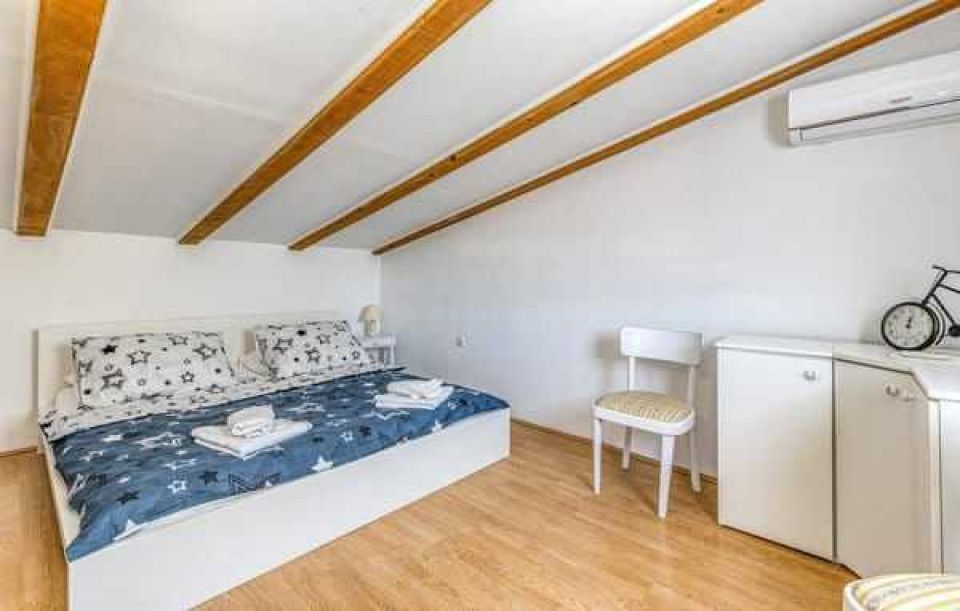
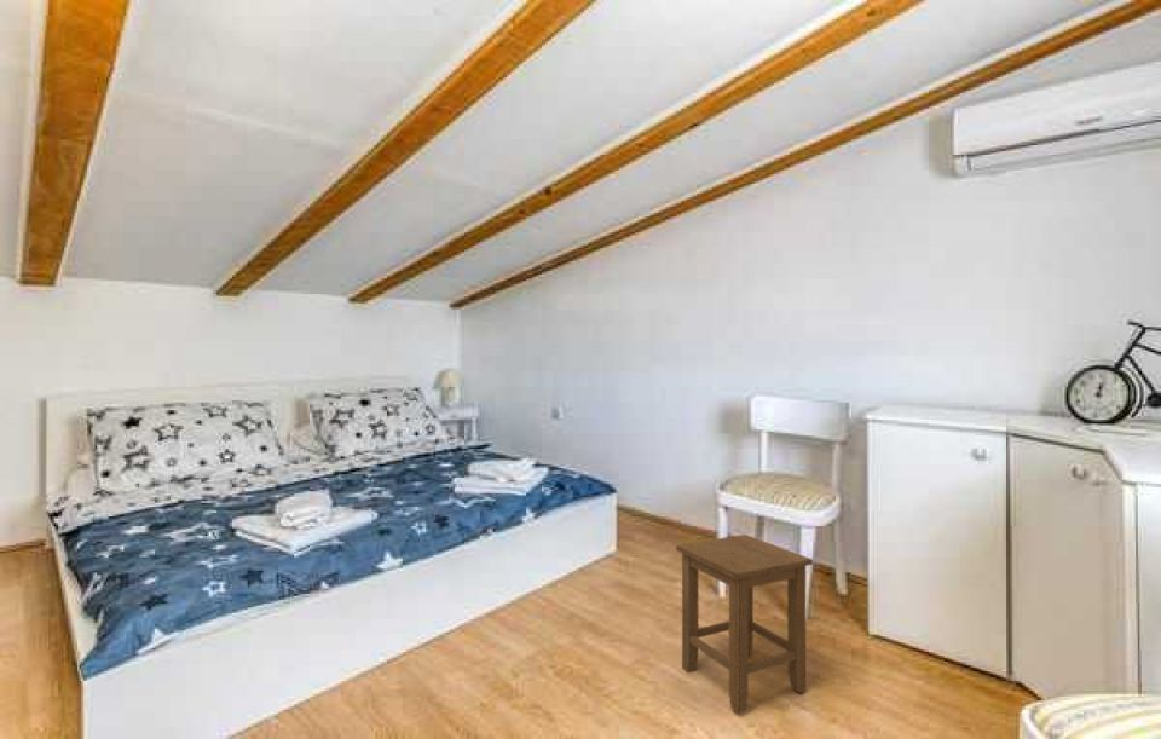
+ stool (741, 614)
